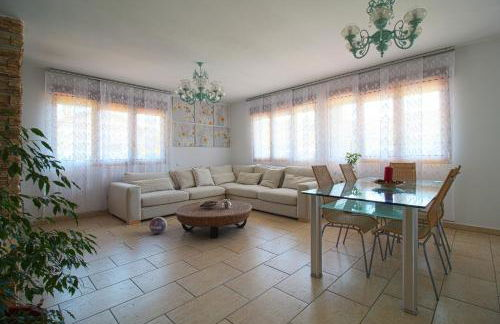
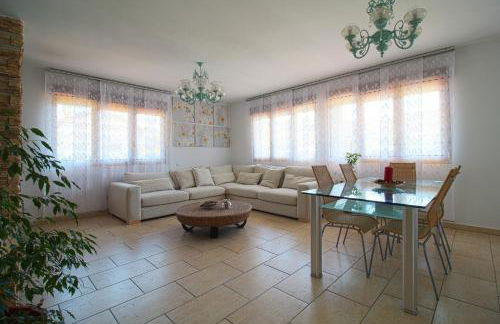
- ball (158, 225)
